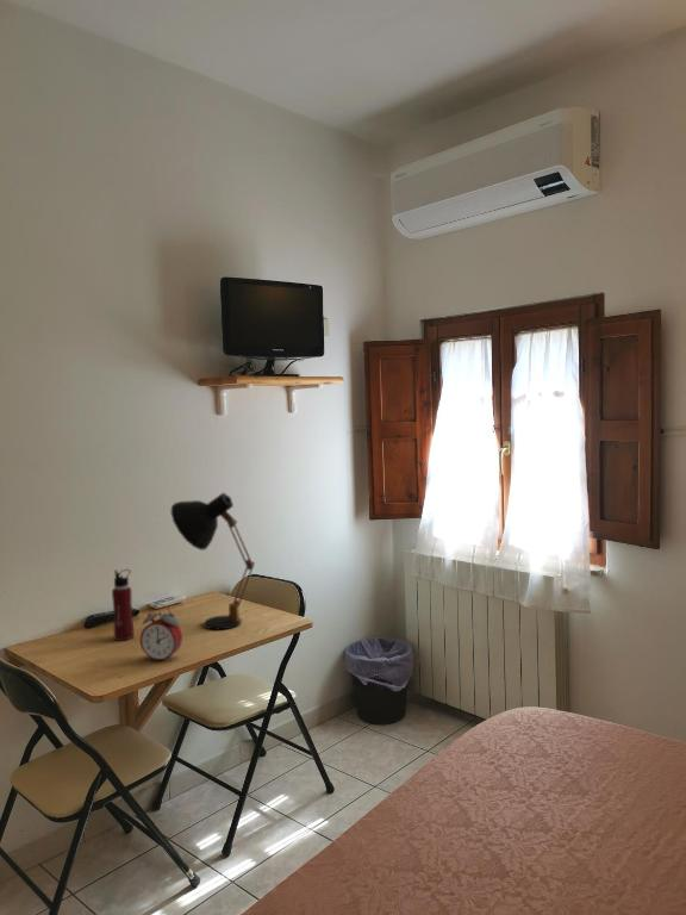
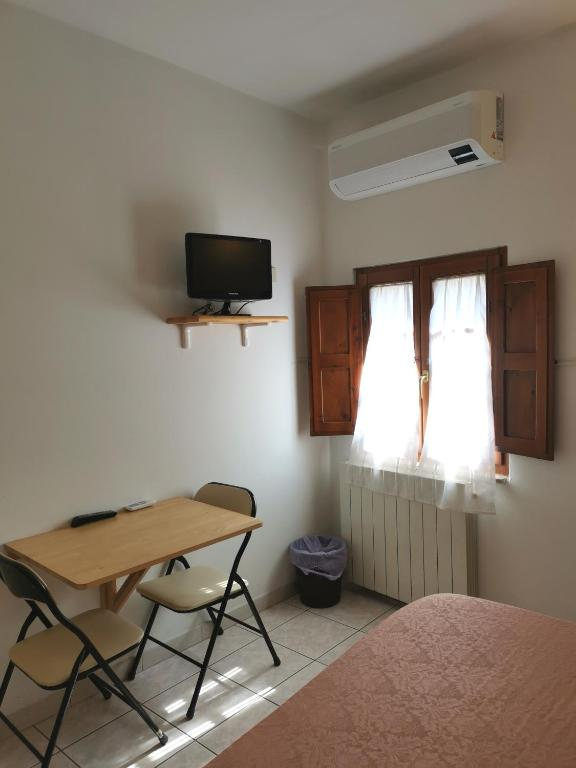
- water bottle (121, 603)
- desk lamp (205, 548)
- alarm clock (161, 630)
